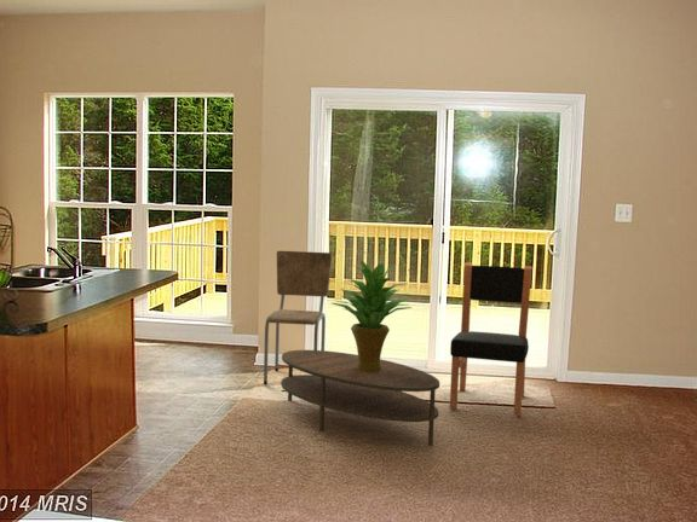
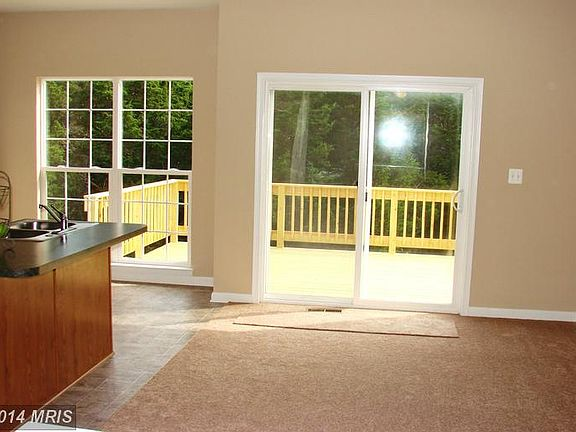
- potted plant (370, 315)
- dining chair (491, 335)
- dining chair (296, 315)
- coffee table (355, 394)
